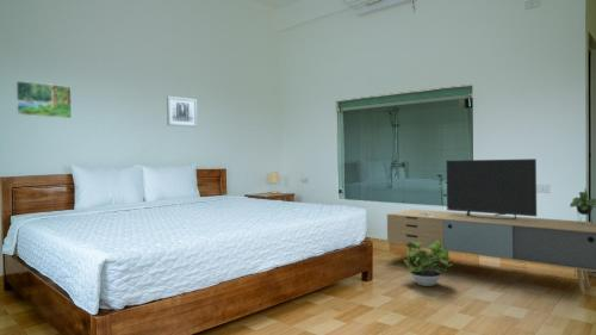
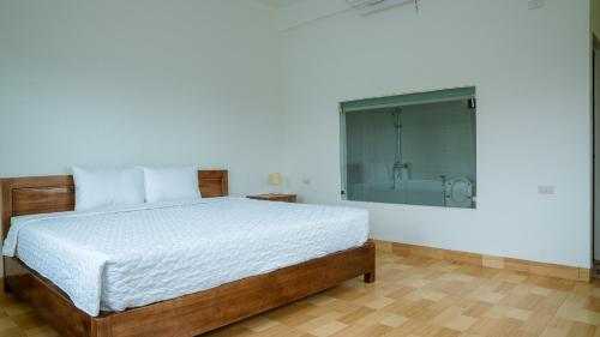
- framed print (44, 100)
- media console (486, 216)
- potted plant (427, 261)
- wall art (182, 112)
